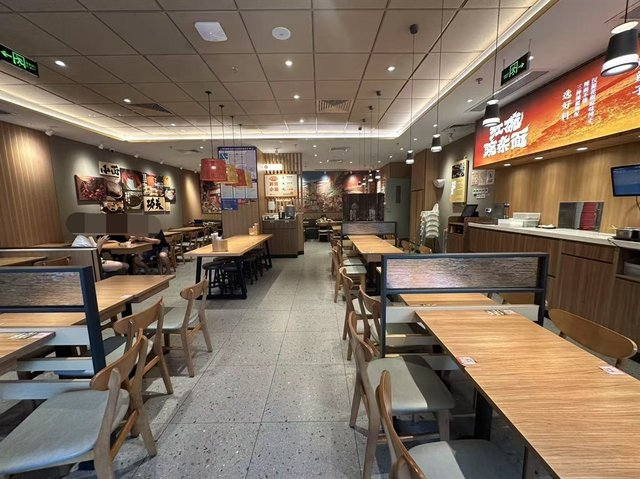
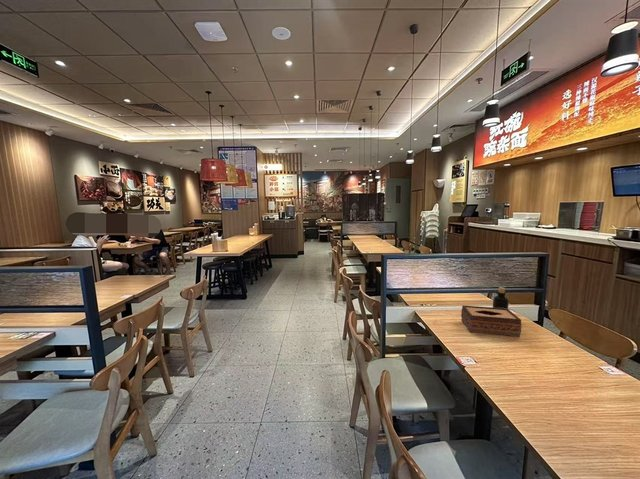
+ bottle (500, 302)
+ tissue box (489, 320)
